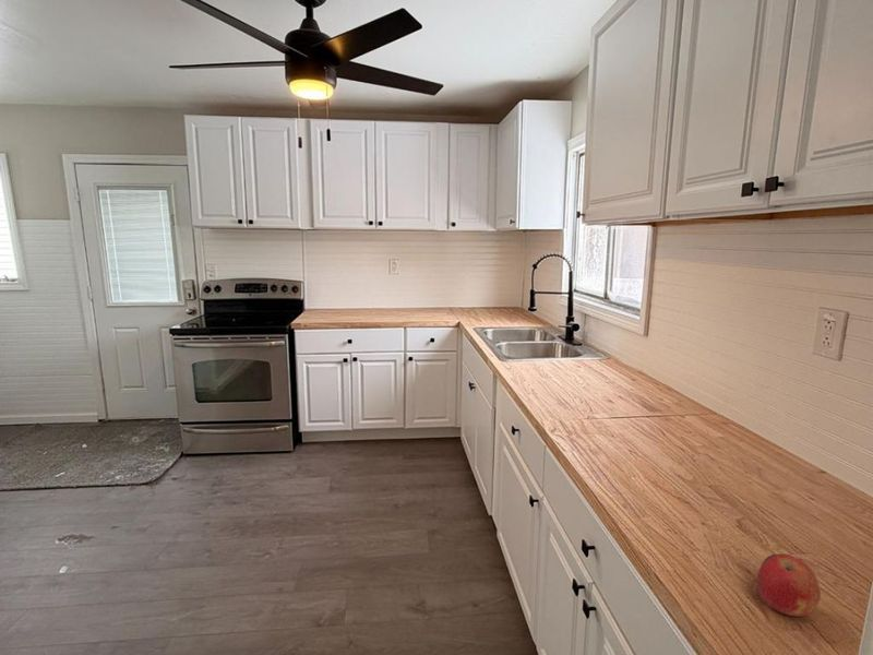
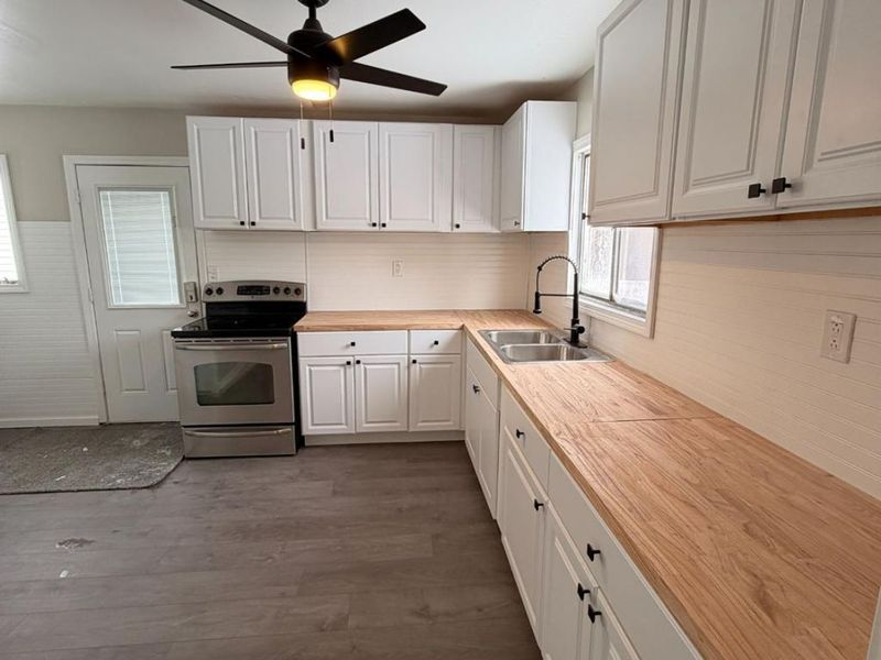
- fruit (787, 583)
